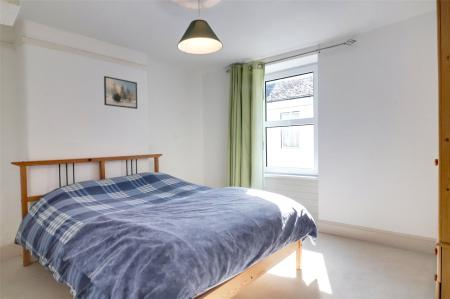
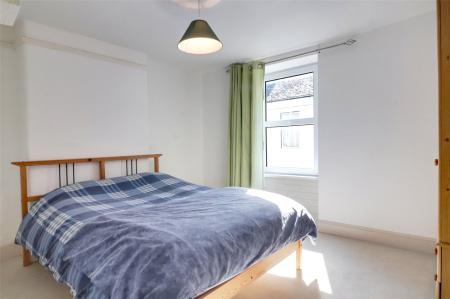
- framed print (121, 93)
